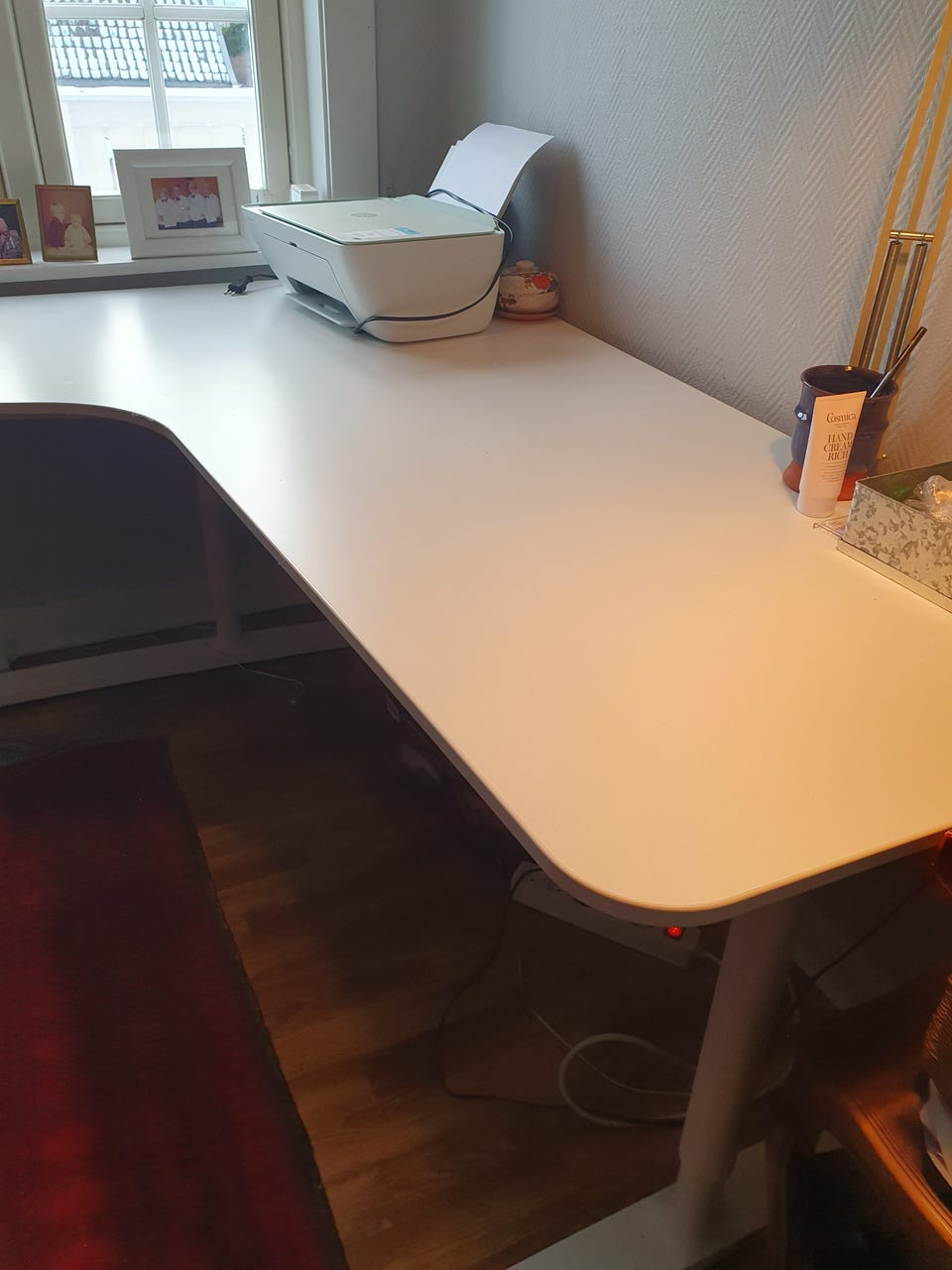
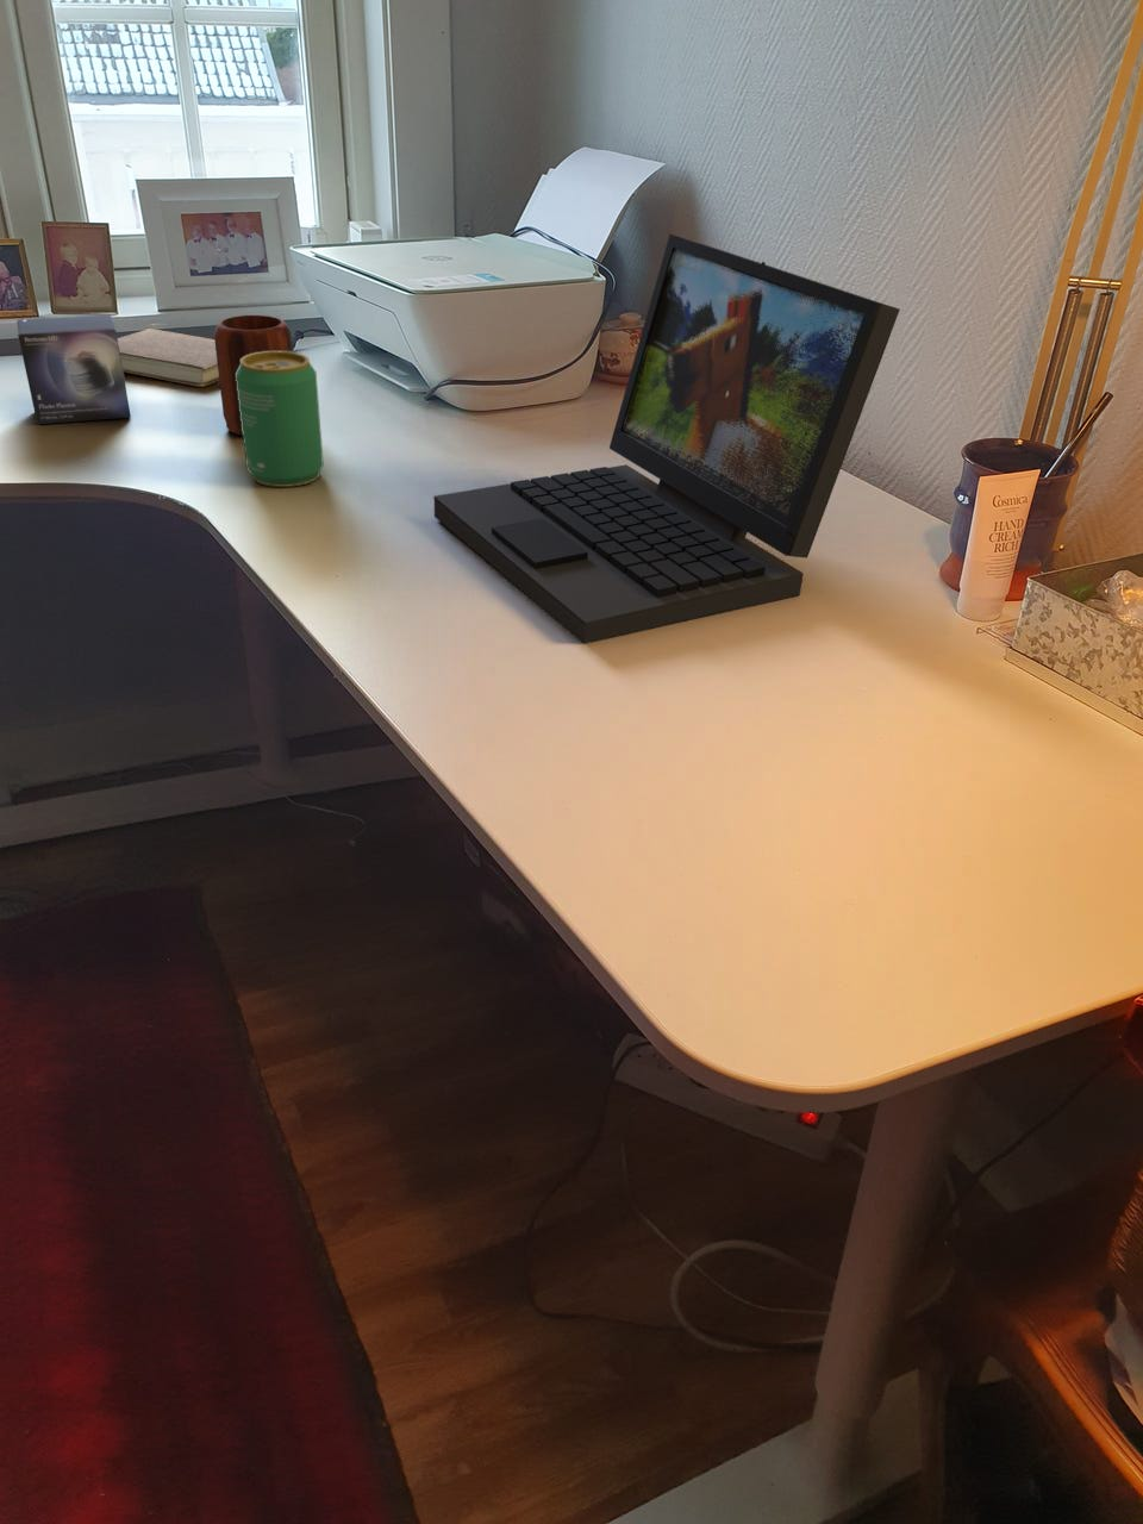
+ book (184, 352)
+ beverage can (280, 418)
+ small box (73, 370)
+ mug (239, 365)
+ laptop (642, 418)
